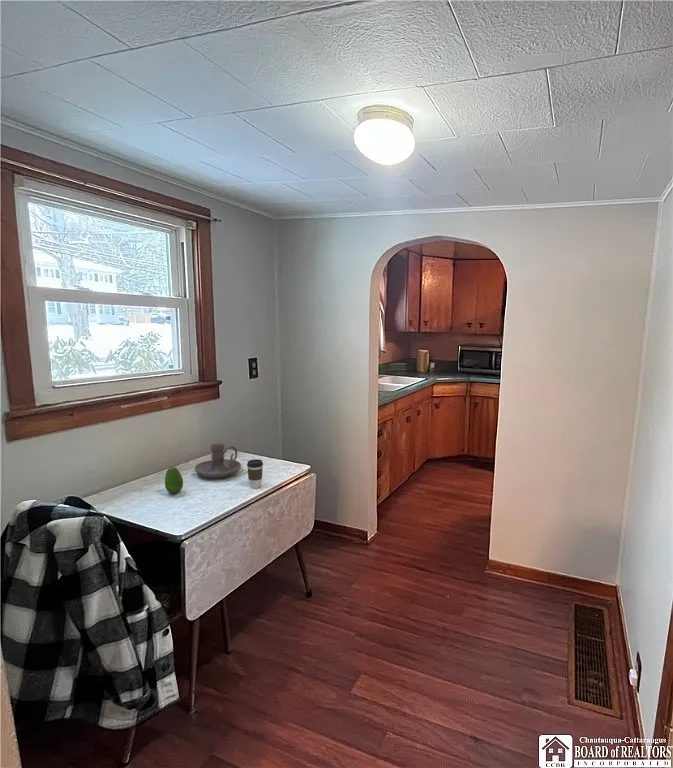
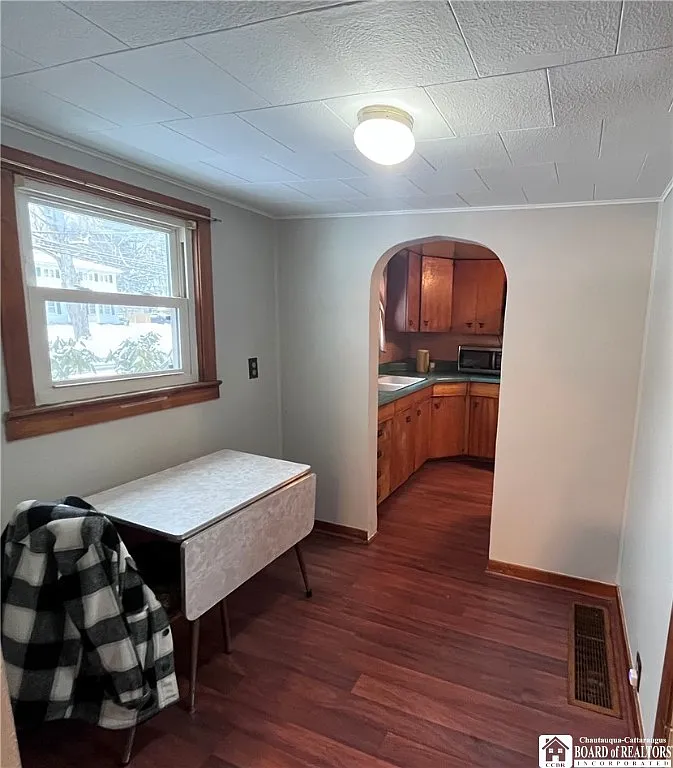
- fruit (173, 480)
- candle holder (221, 458)
- coffee cup (255, 473)
